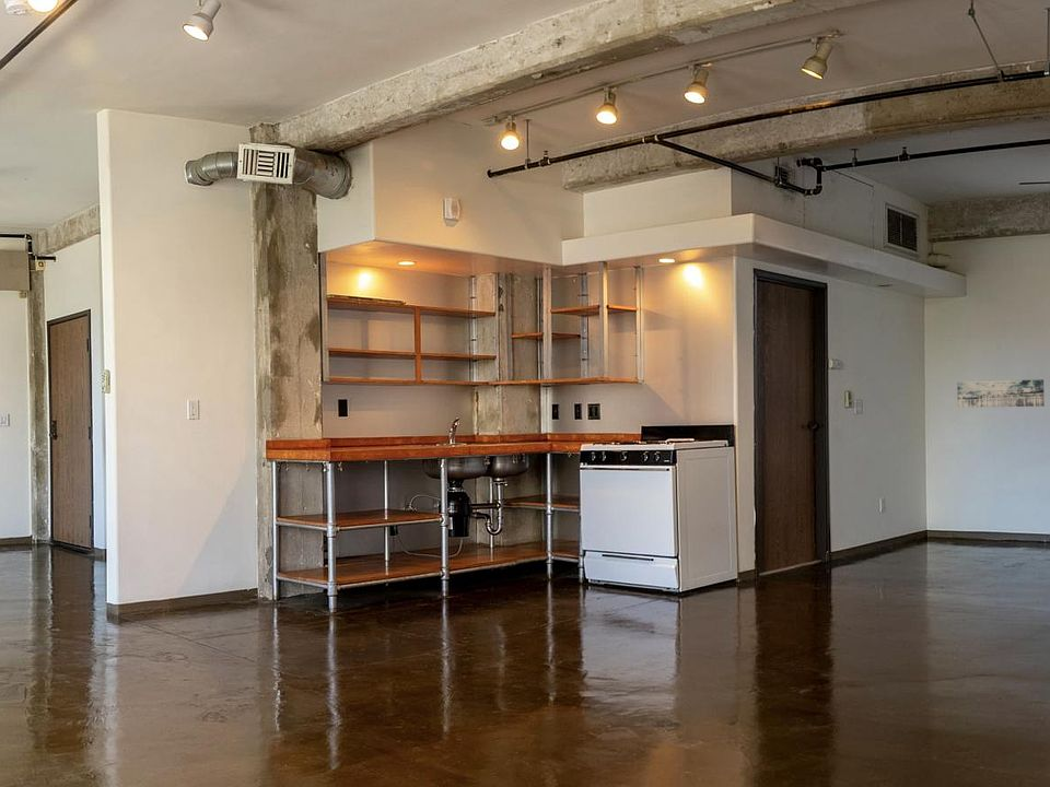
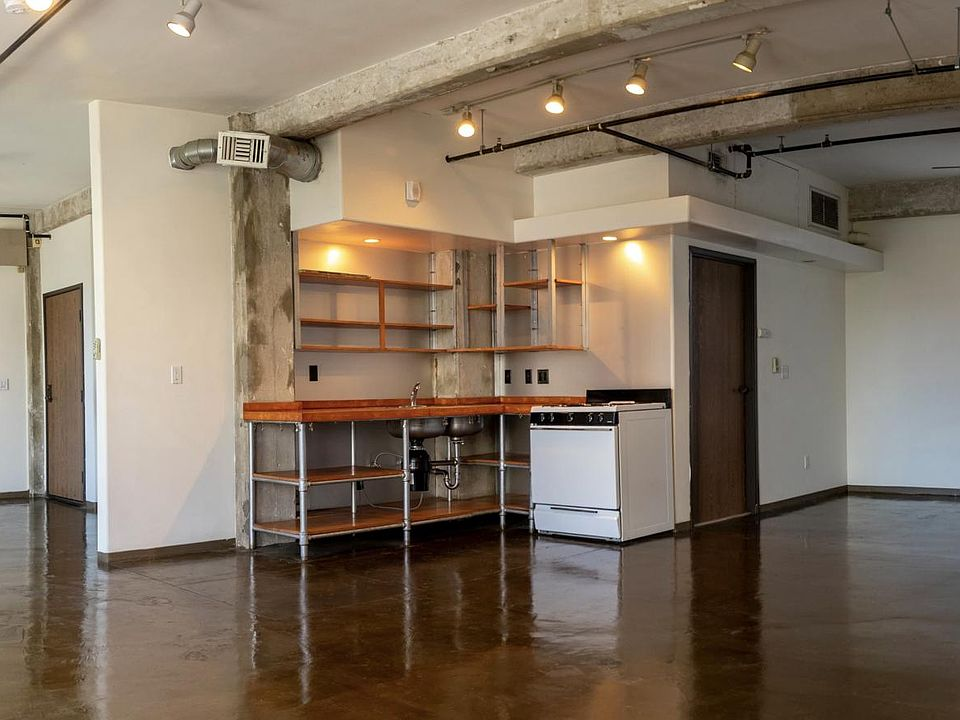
- wall art (1000, 393)
